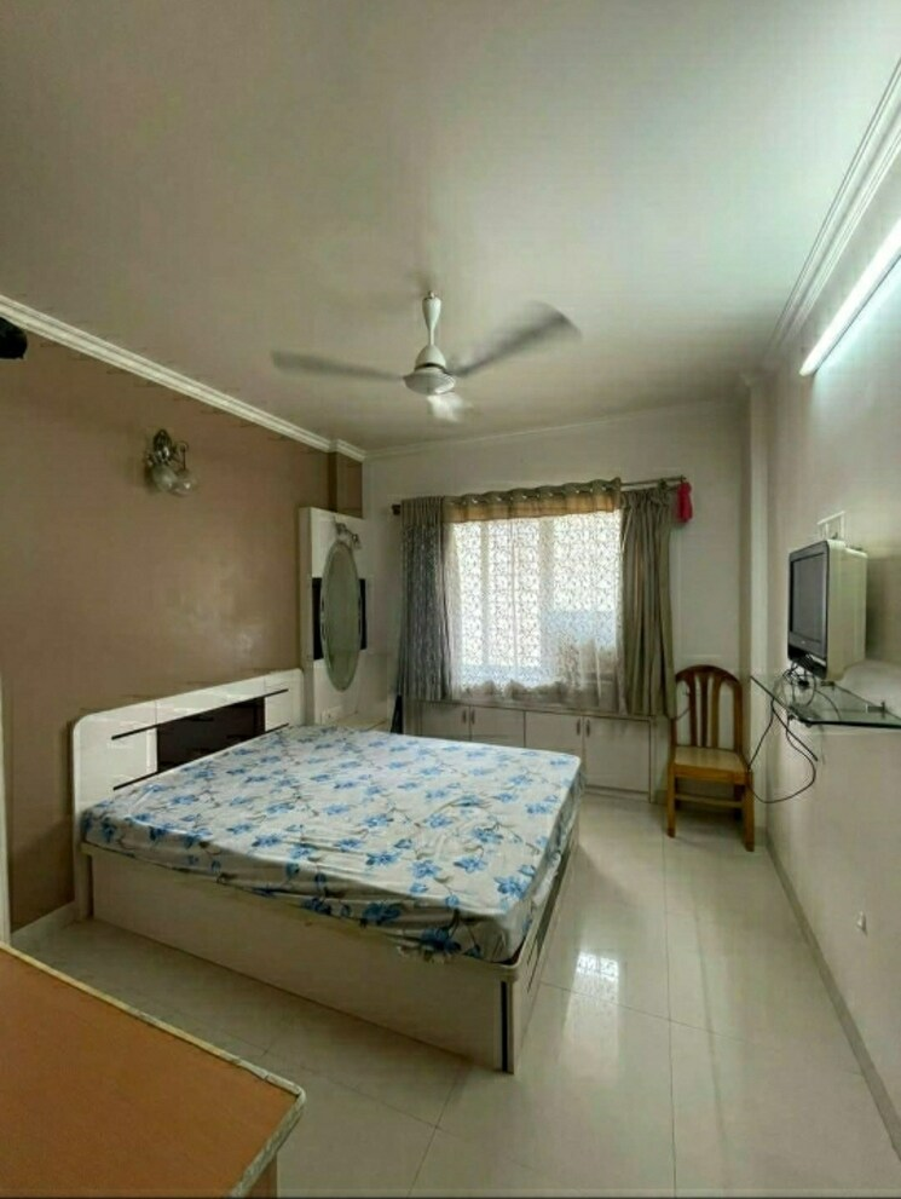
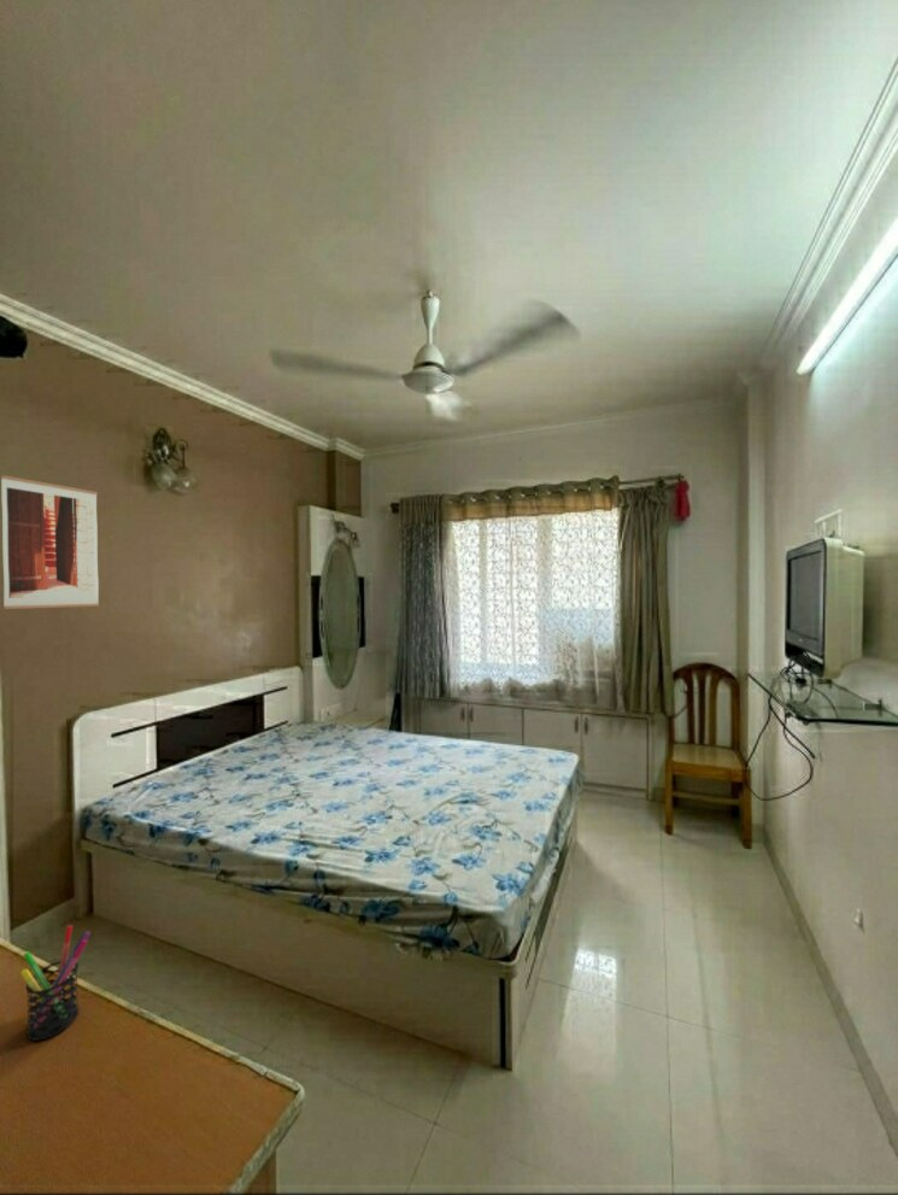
+ pen holder (49, 979)
+ wall art (53, 545)
